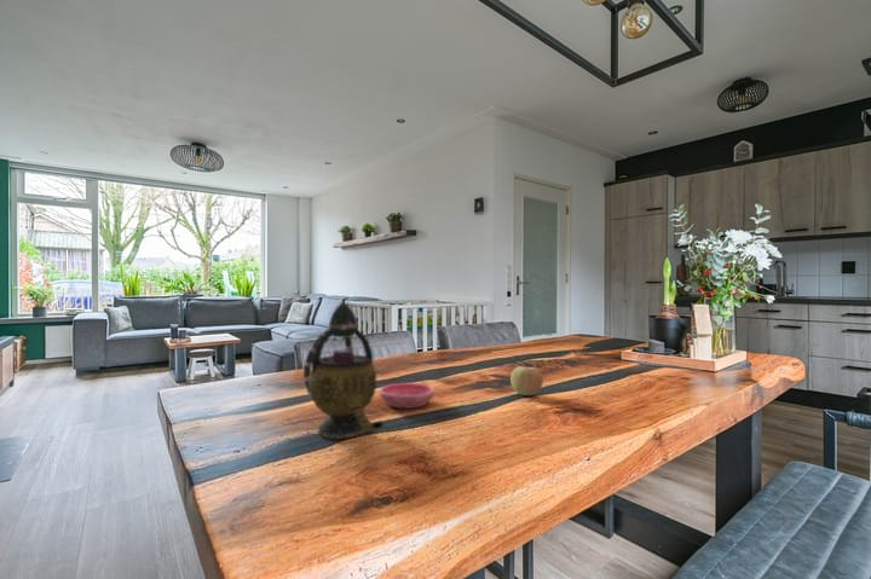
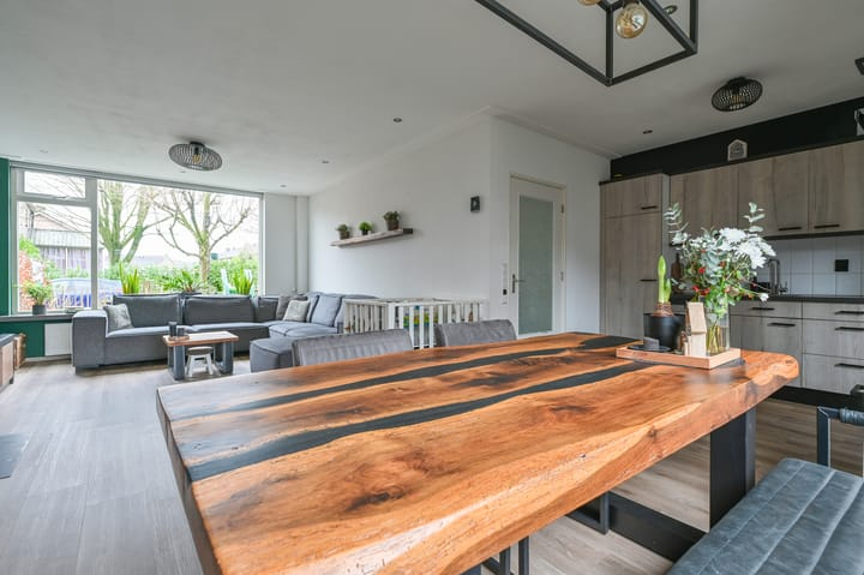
- saucer (406, 395)
- fruit (526, 377)
- teapot (350, 369)
